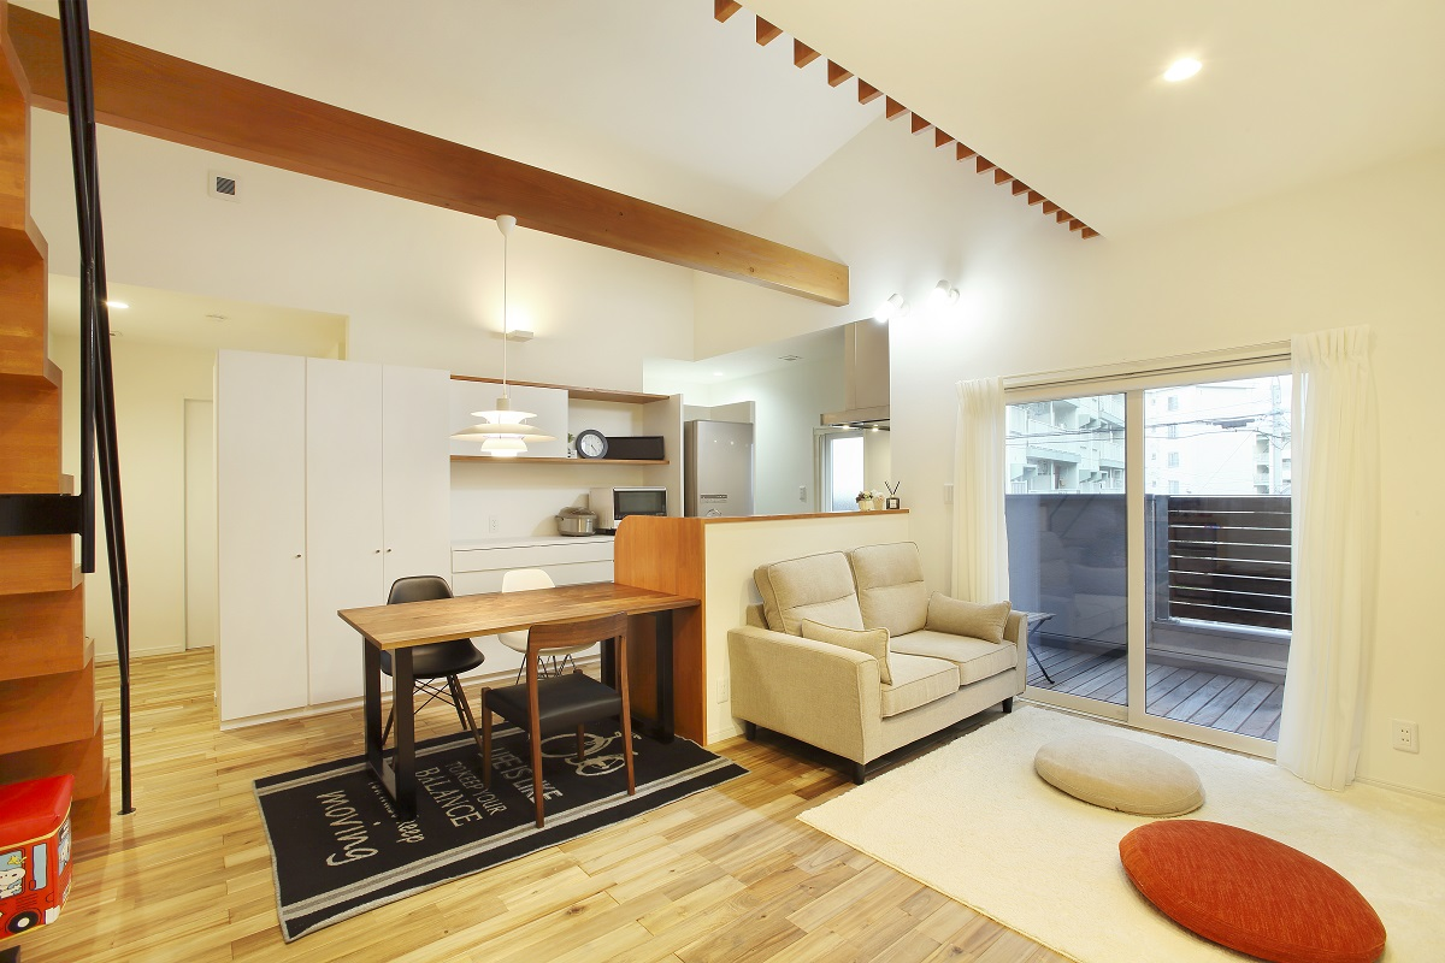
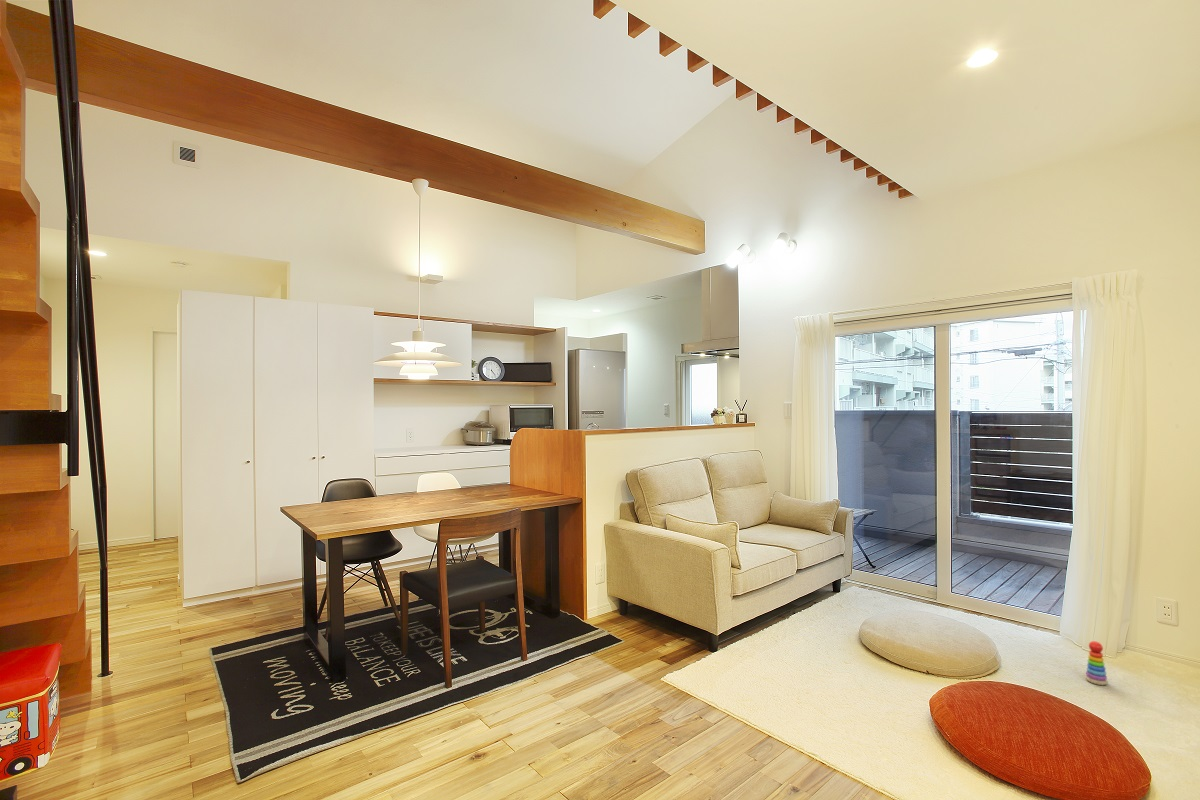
+ stacking toy (1096, 661)
